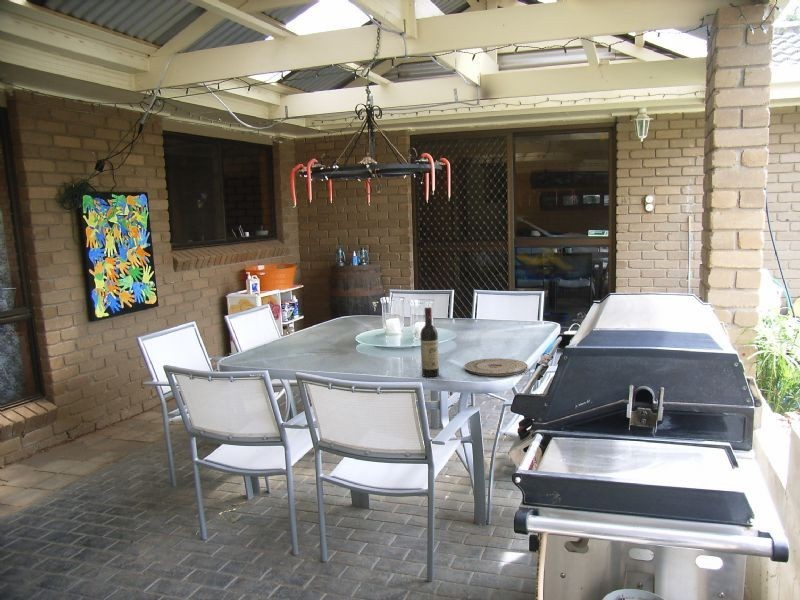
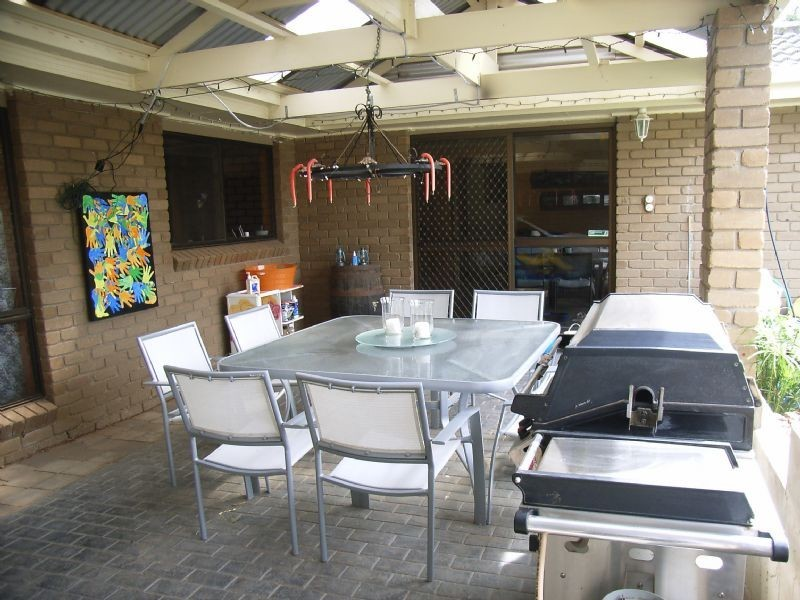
- plate (495, 367)
- wine bottle (429, 341)
